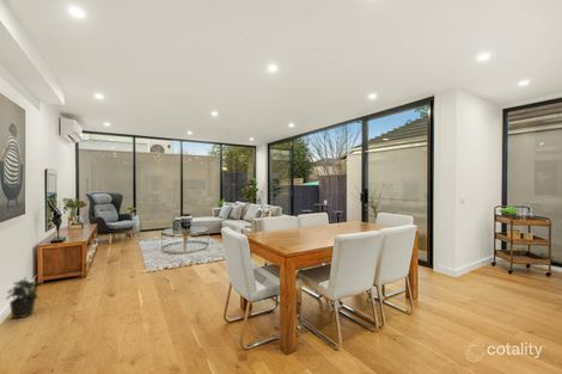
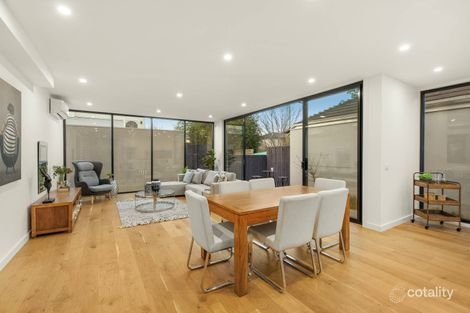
- potted plant (24, 295)
